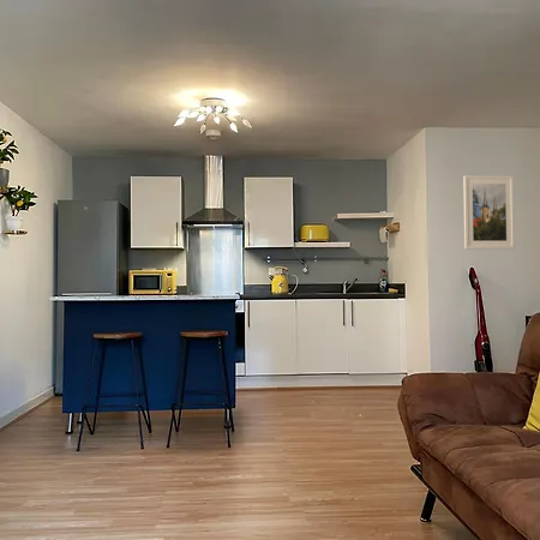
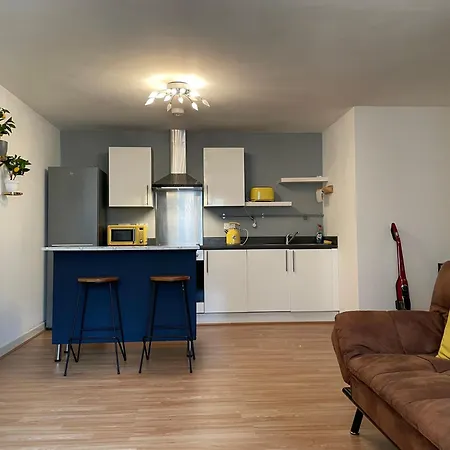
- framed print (488, 211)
